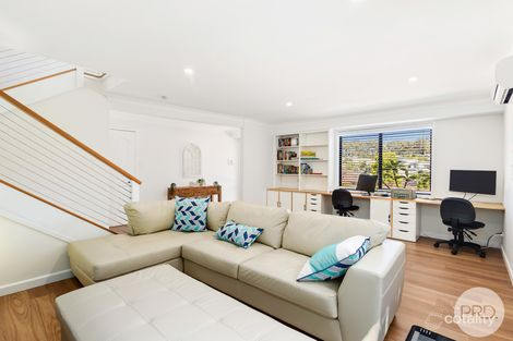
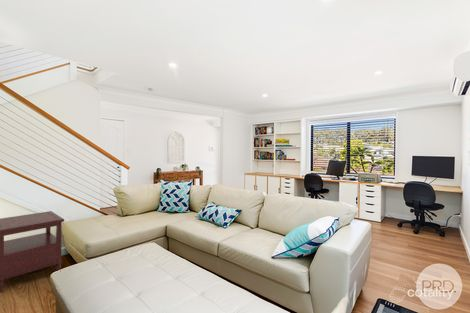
+ side table (27, 246)
